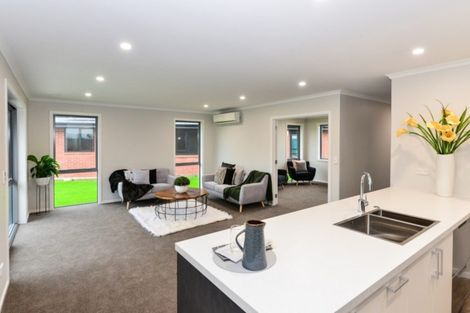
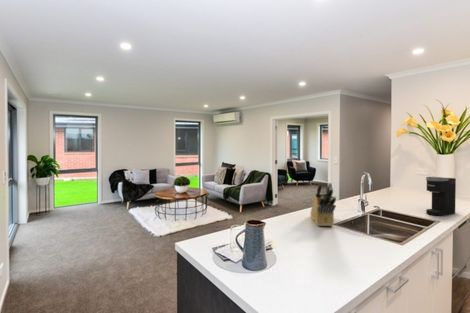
+ knife block (322, 202)
+ coffee maker (440, 195)
